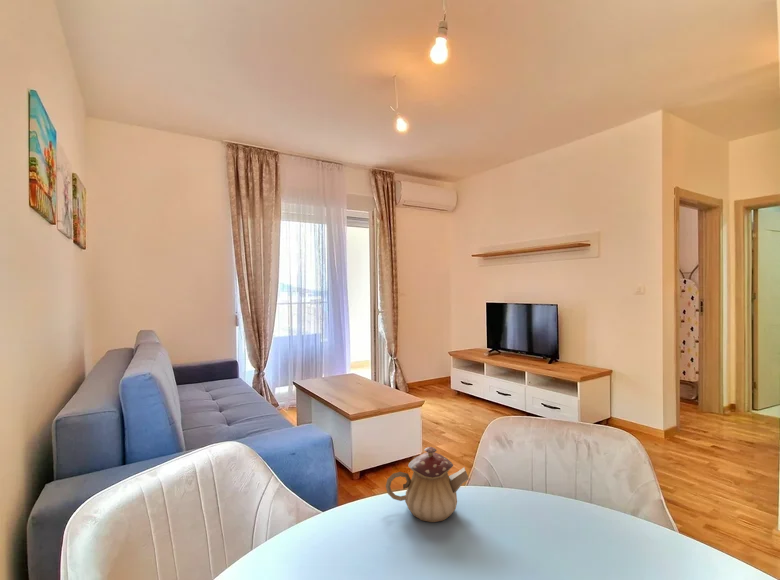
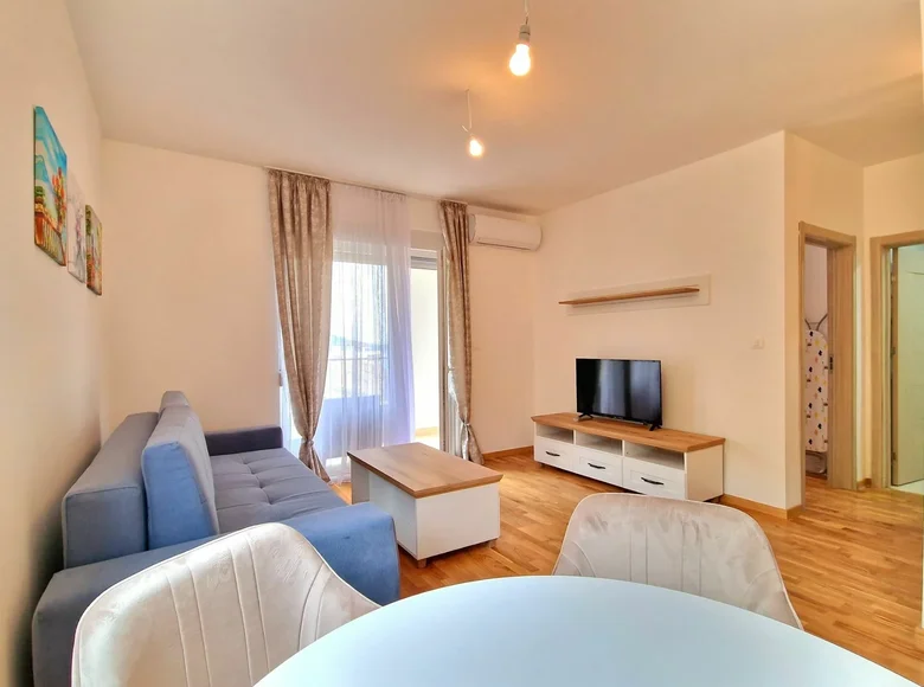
- teapot (427, 478)
